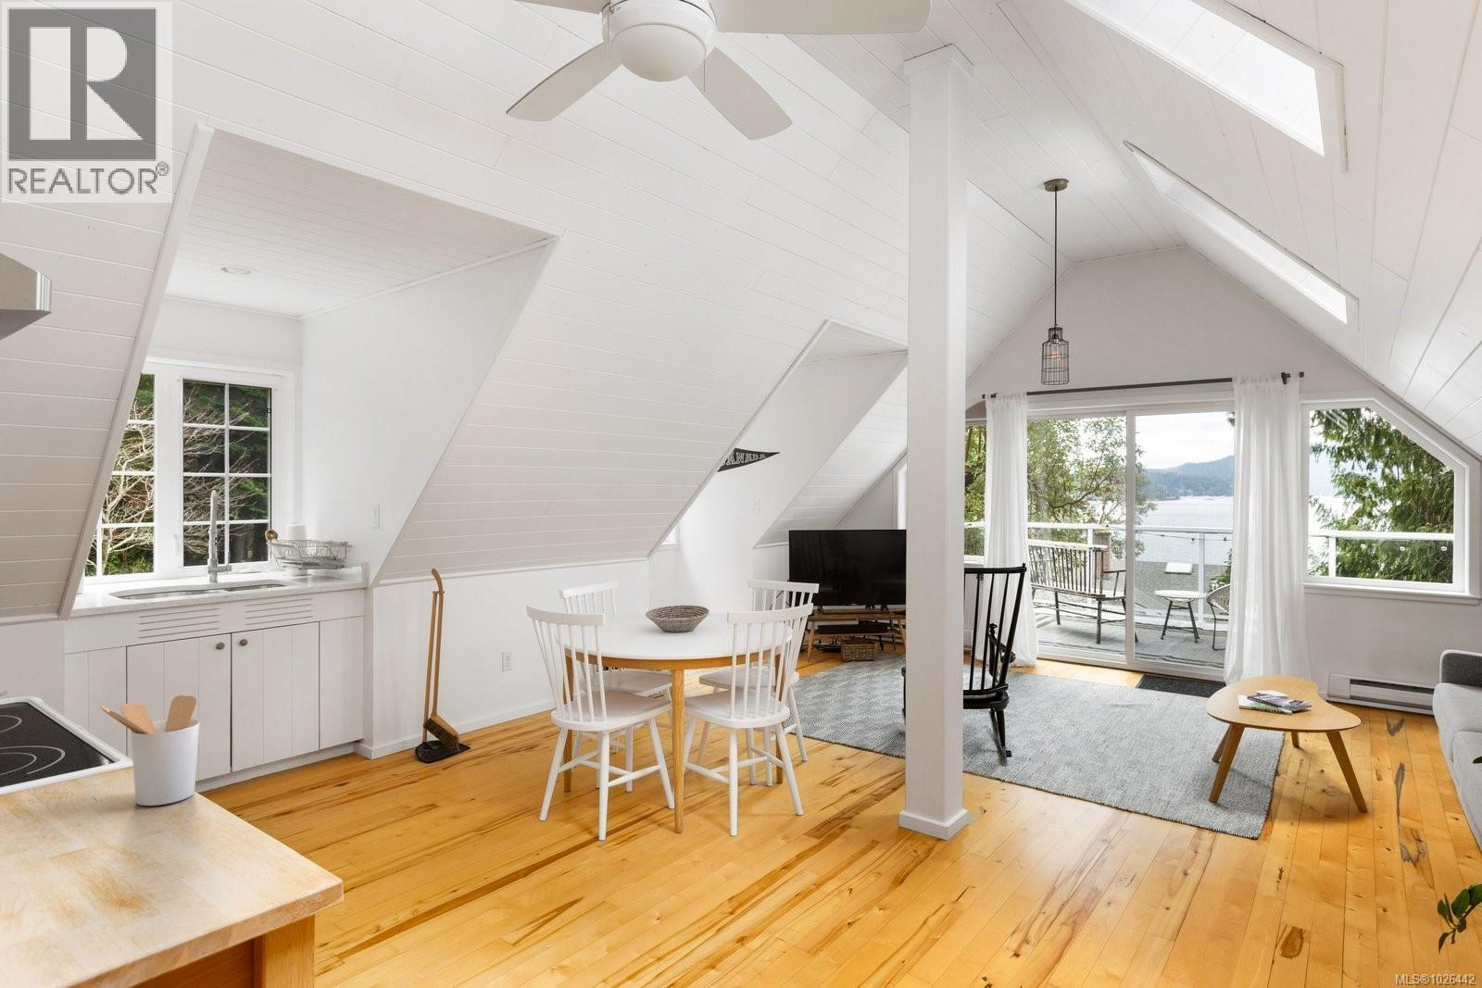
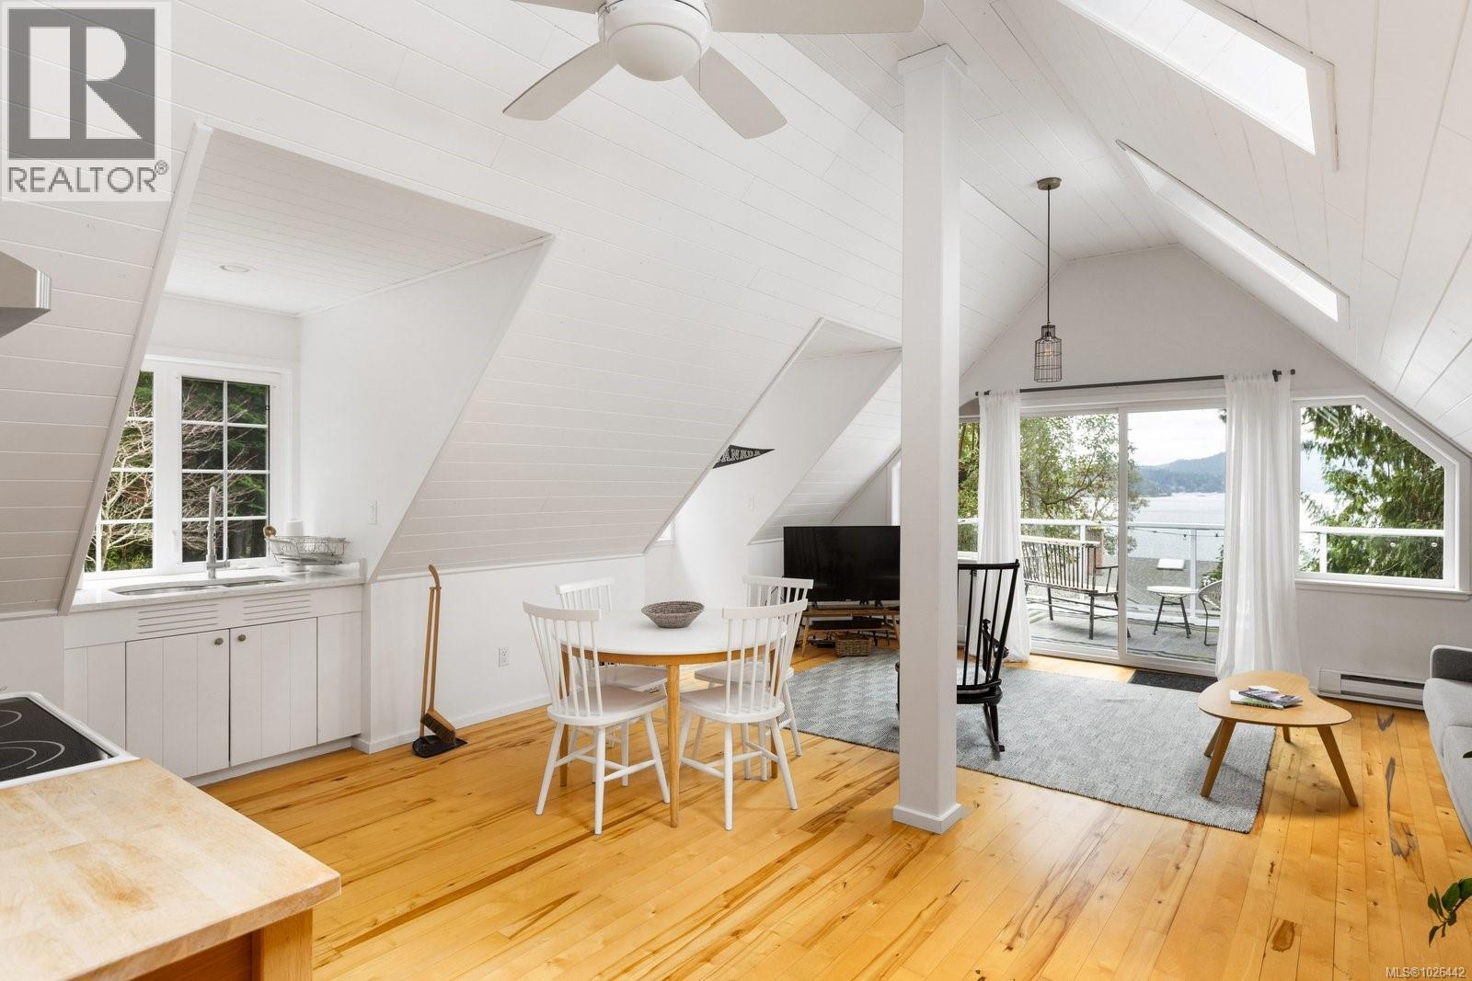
- utensil holder (149, 749)
